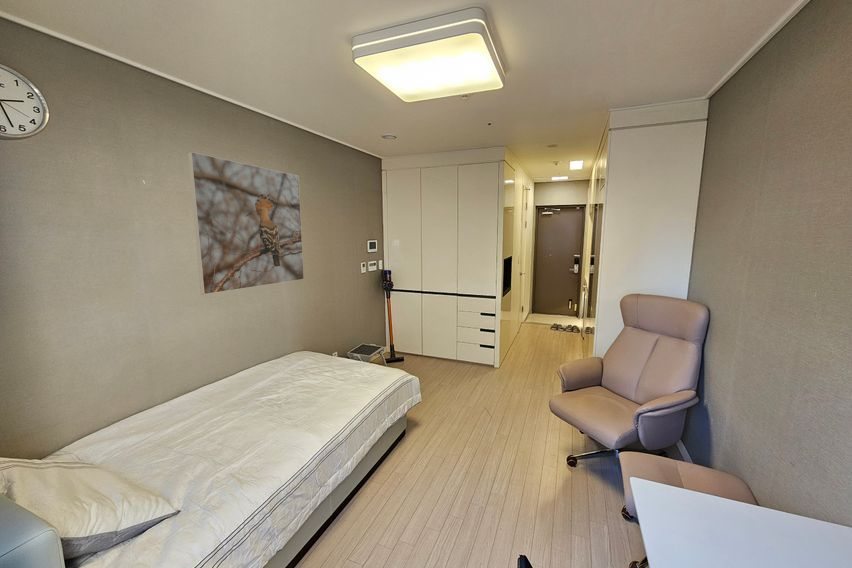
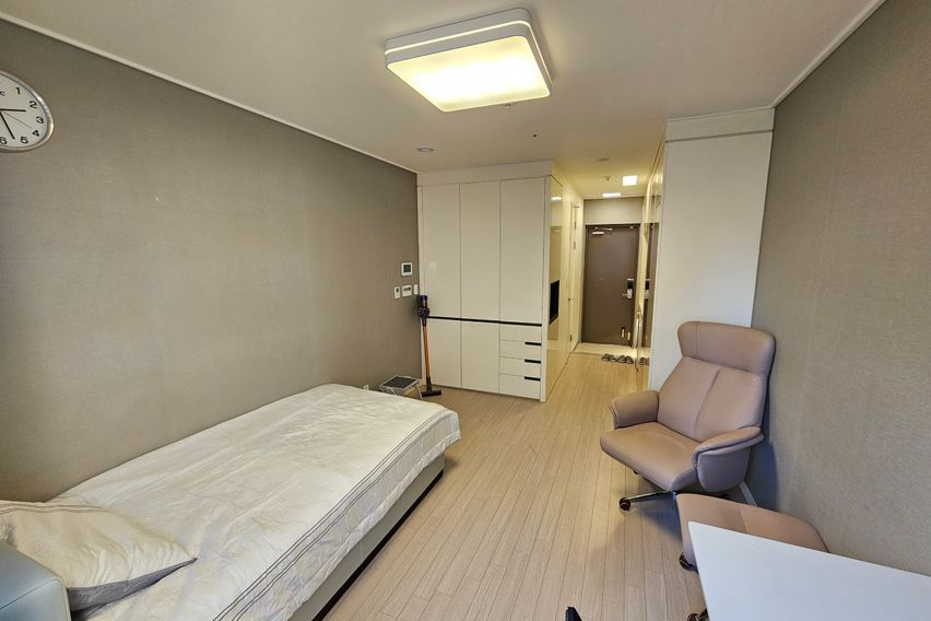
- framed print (256, 227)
